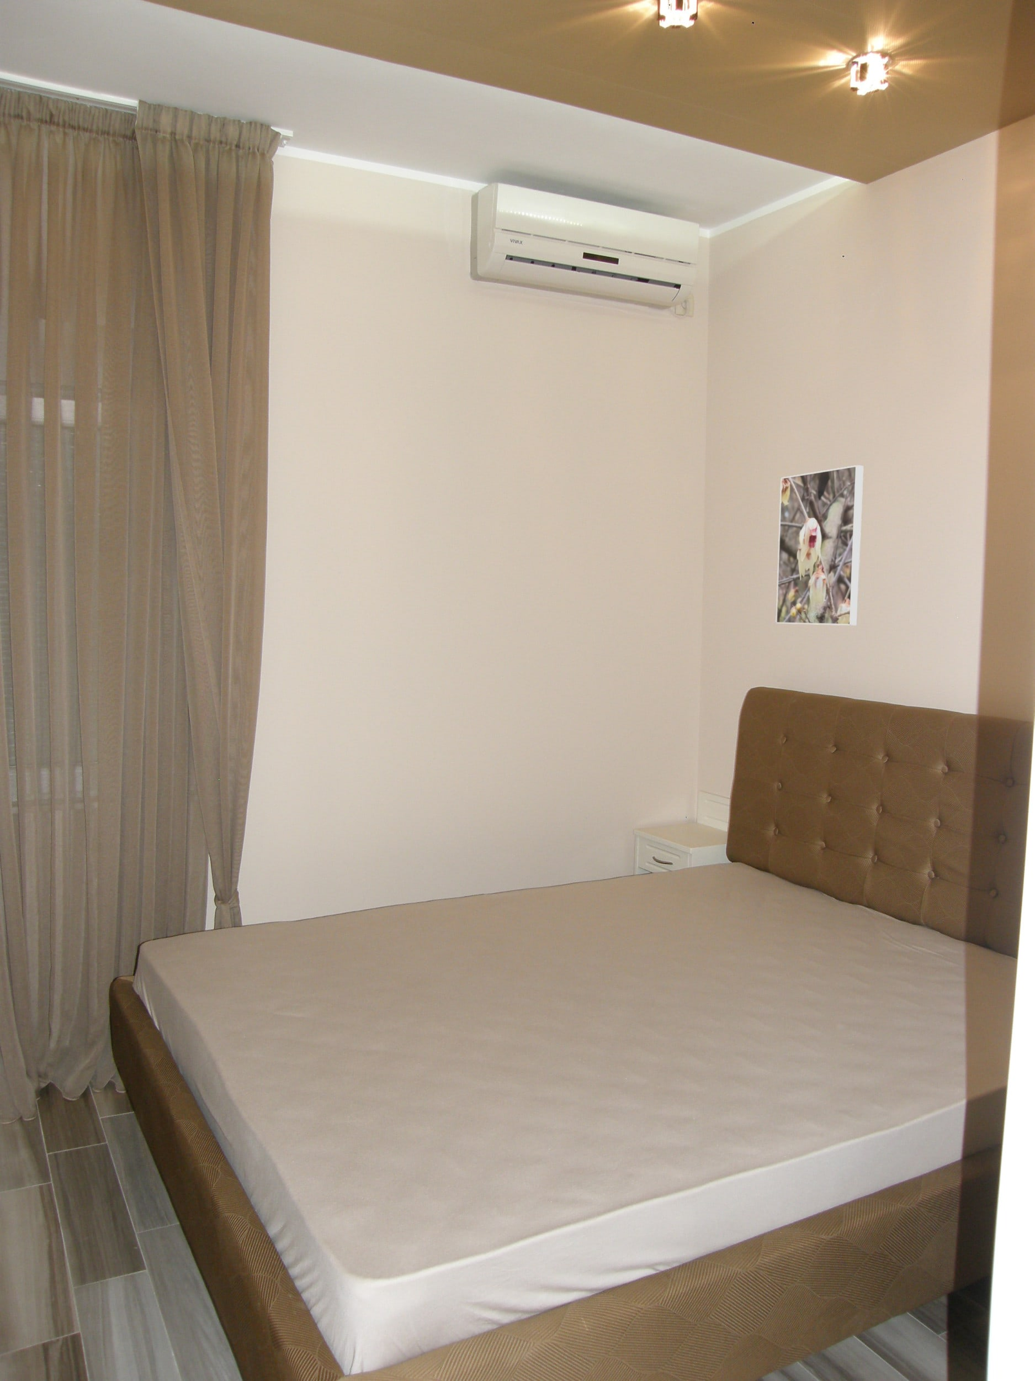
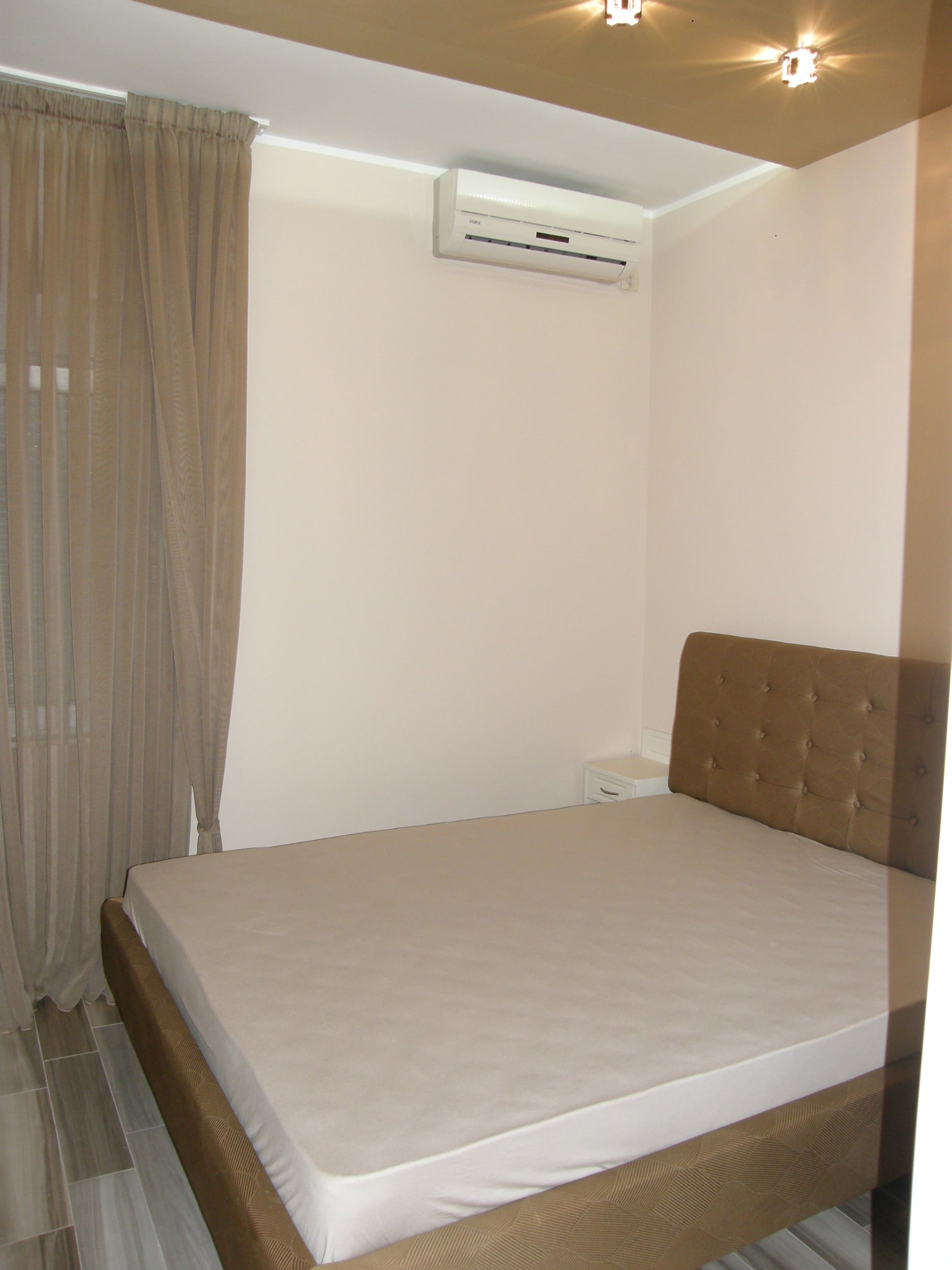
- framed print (816, 548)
